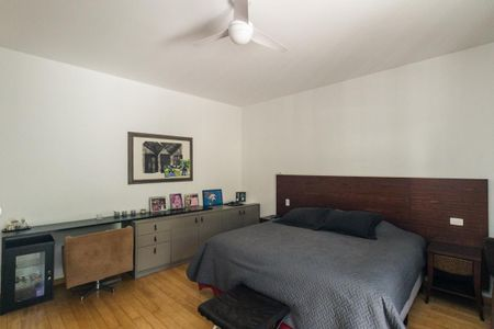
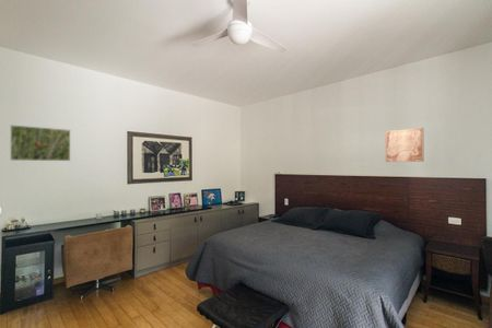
+ wall art (403, 145)
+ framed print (42, 143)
